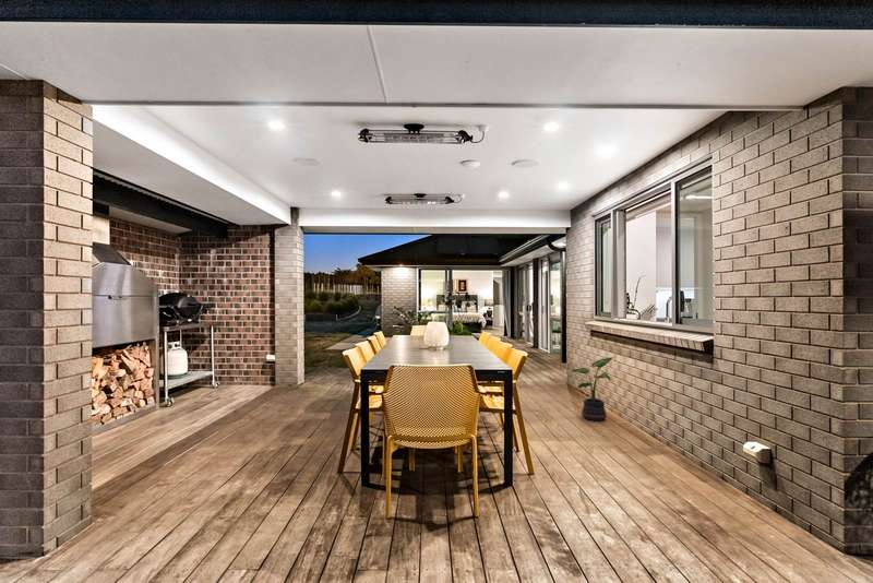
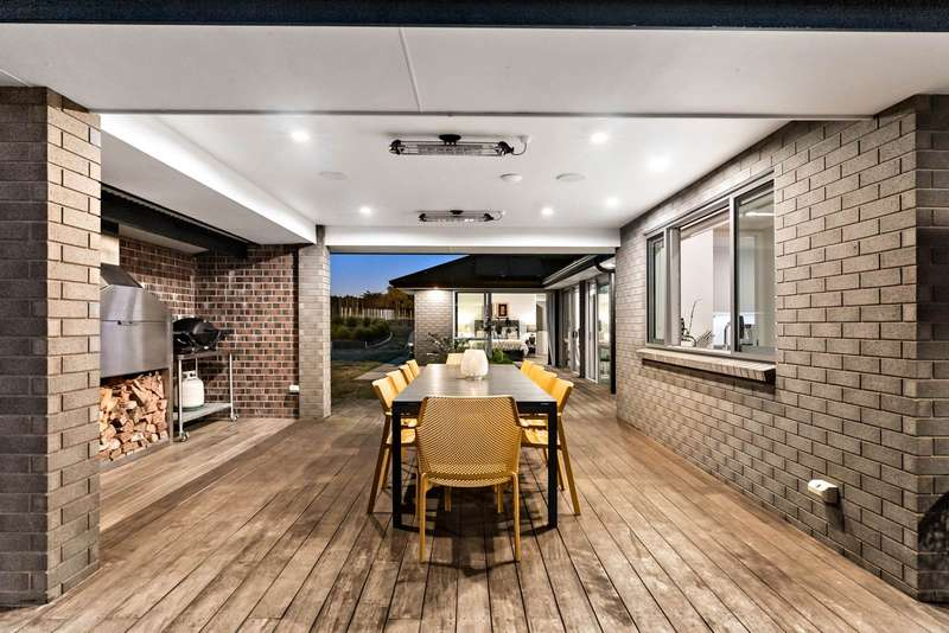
- potted plant (595, 386)
